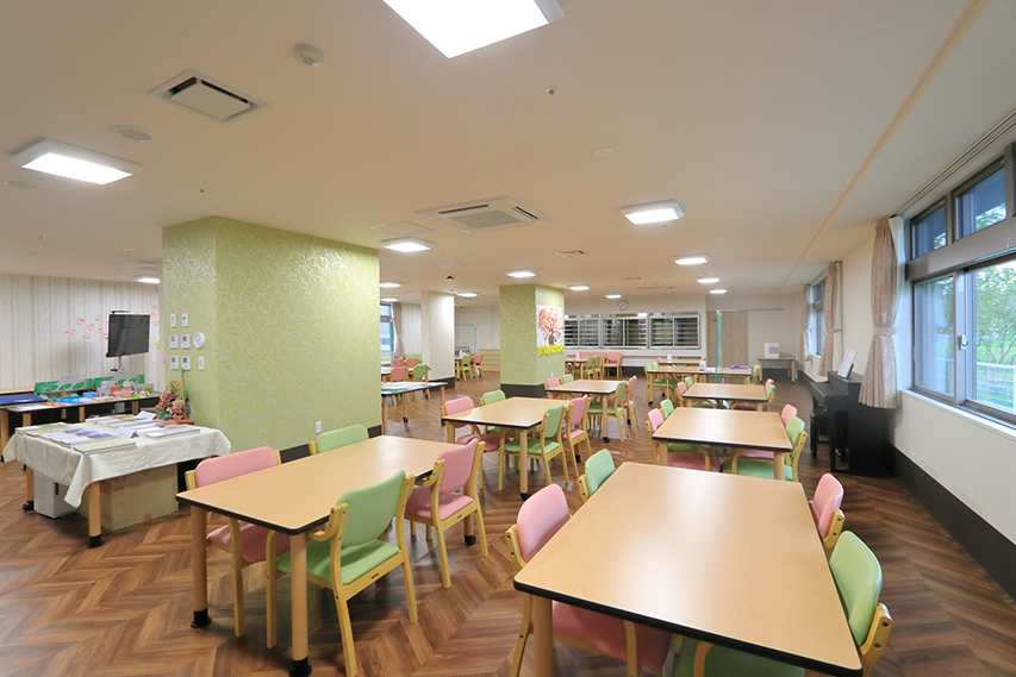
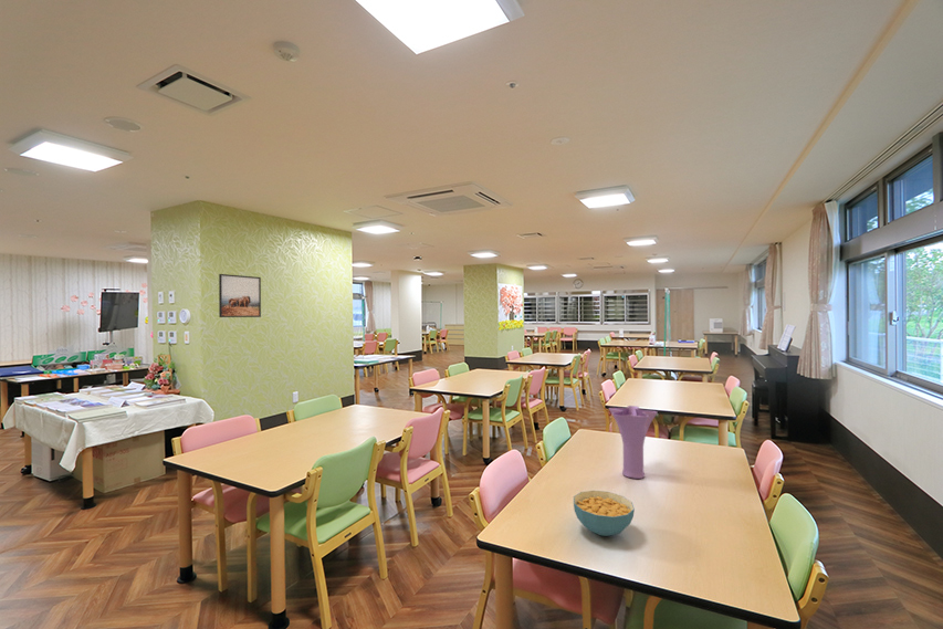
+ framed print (240, 296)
+ vase (632, 442)
+ cereal bowl (603, 516)
